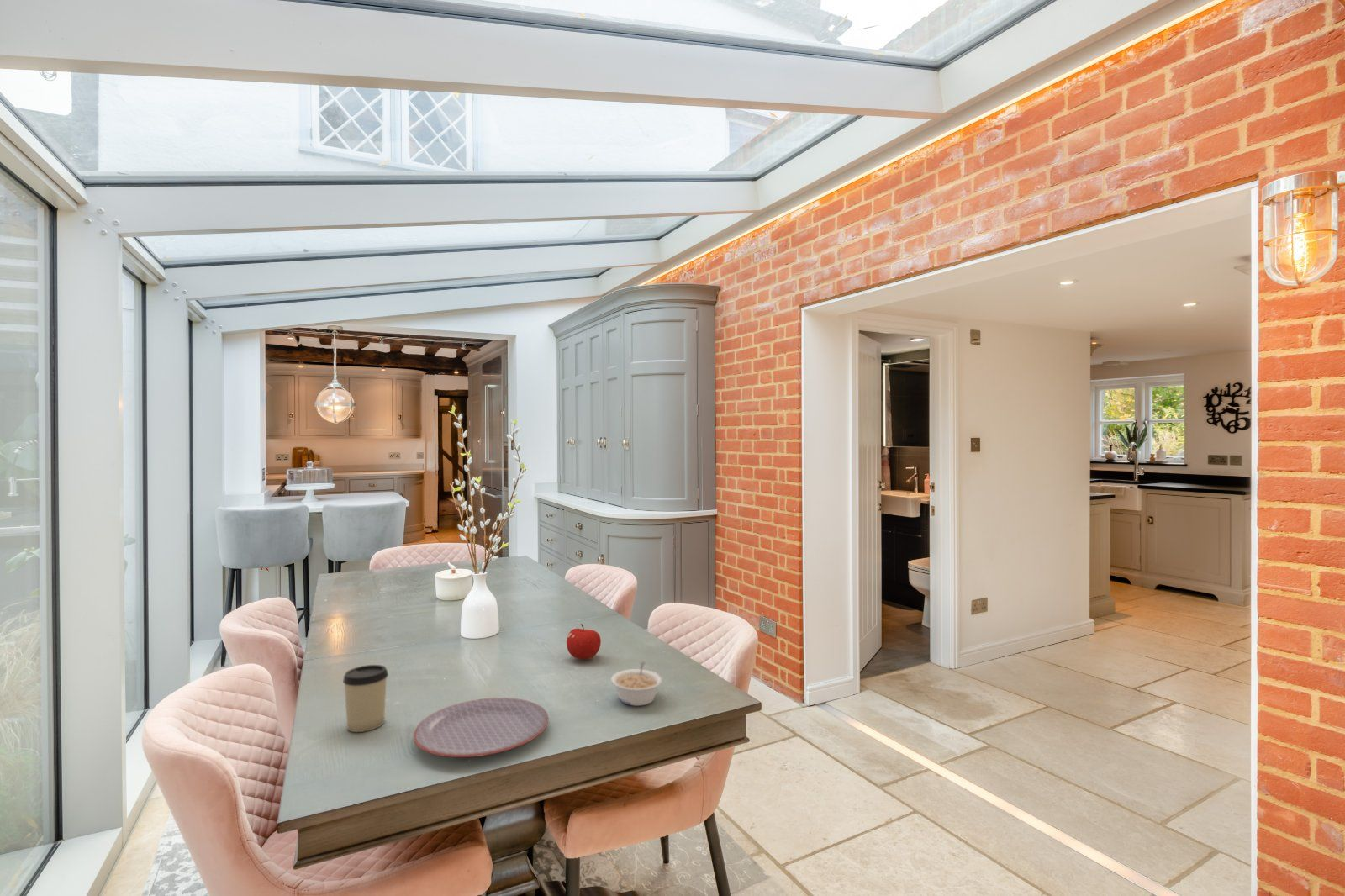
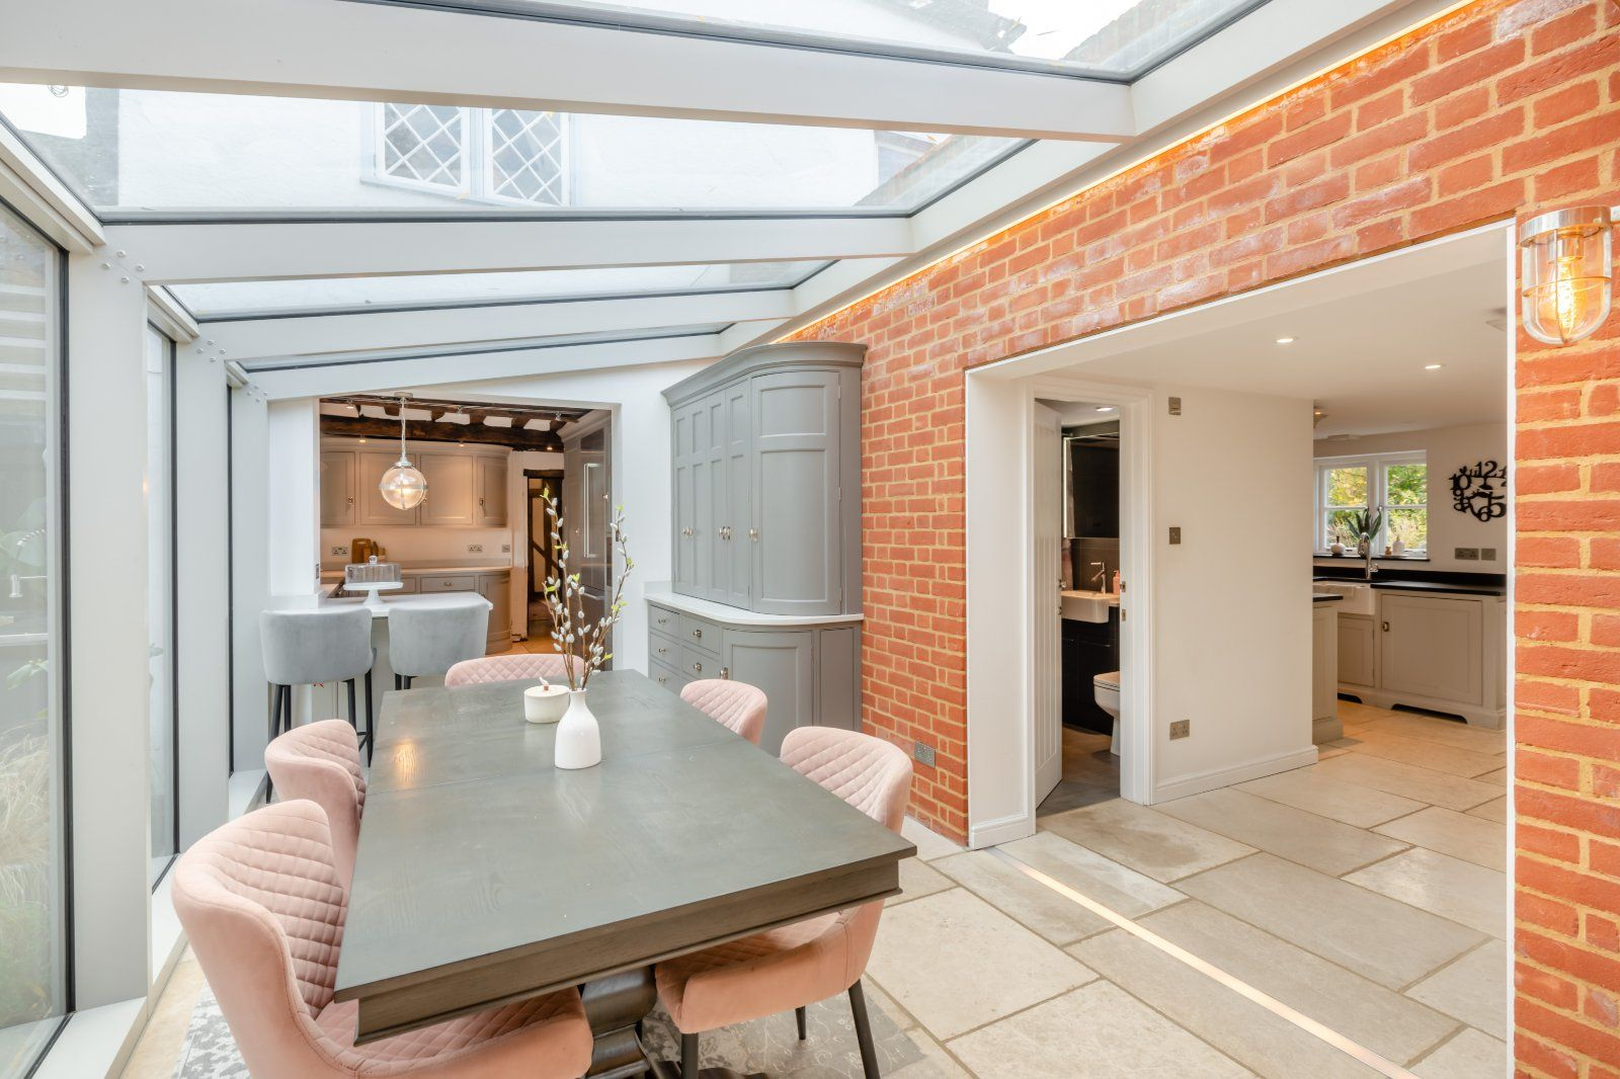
- plate (483, 729)
- fruit (583, 640)
- legume (636, 685)
- cup (366, 698)
